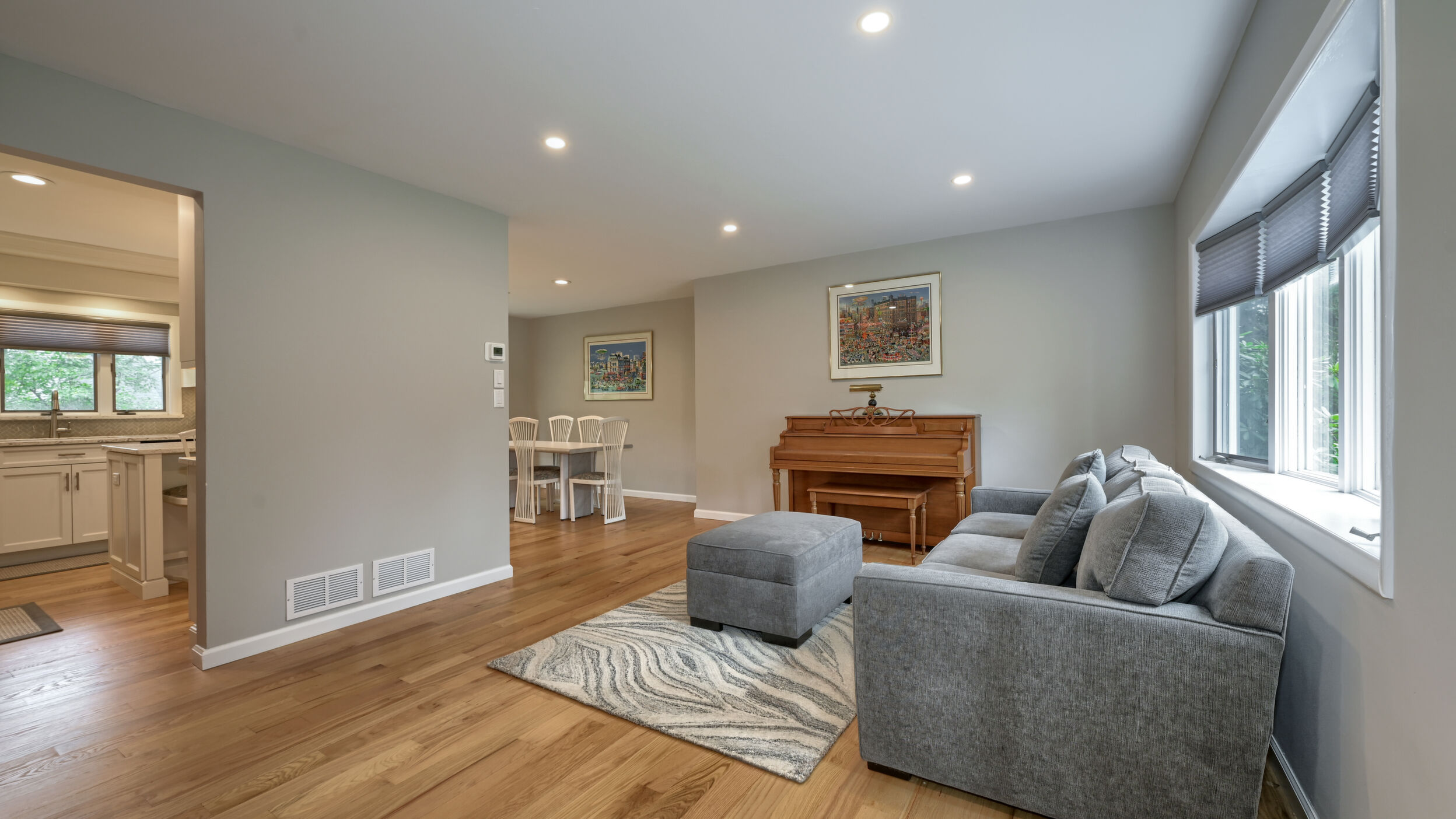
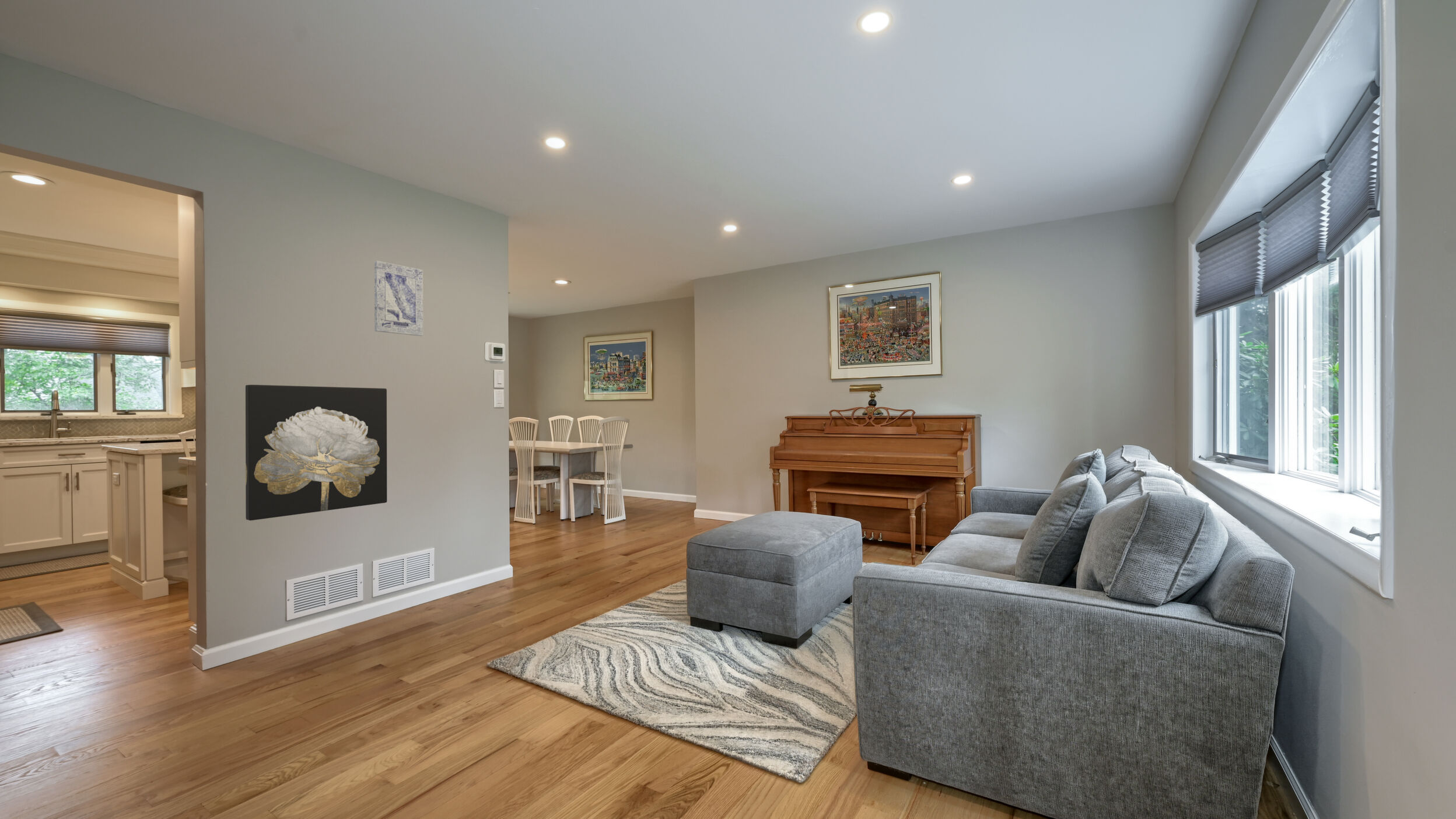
+ wall art (399, 299)
+ wall art (321, 449)
